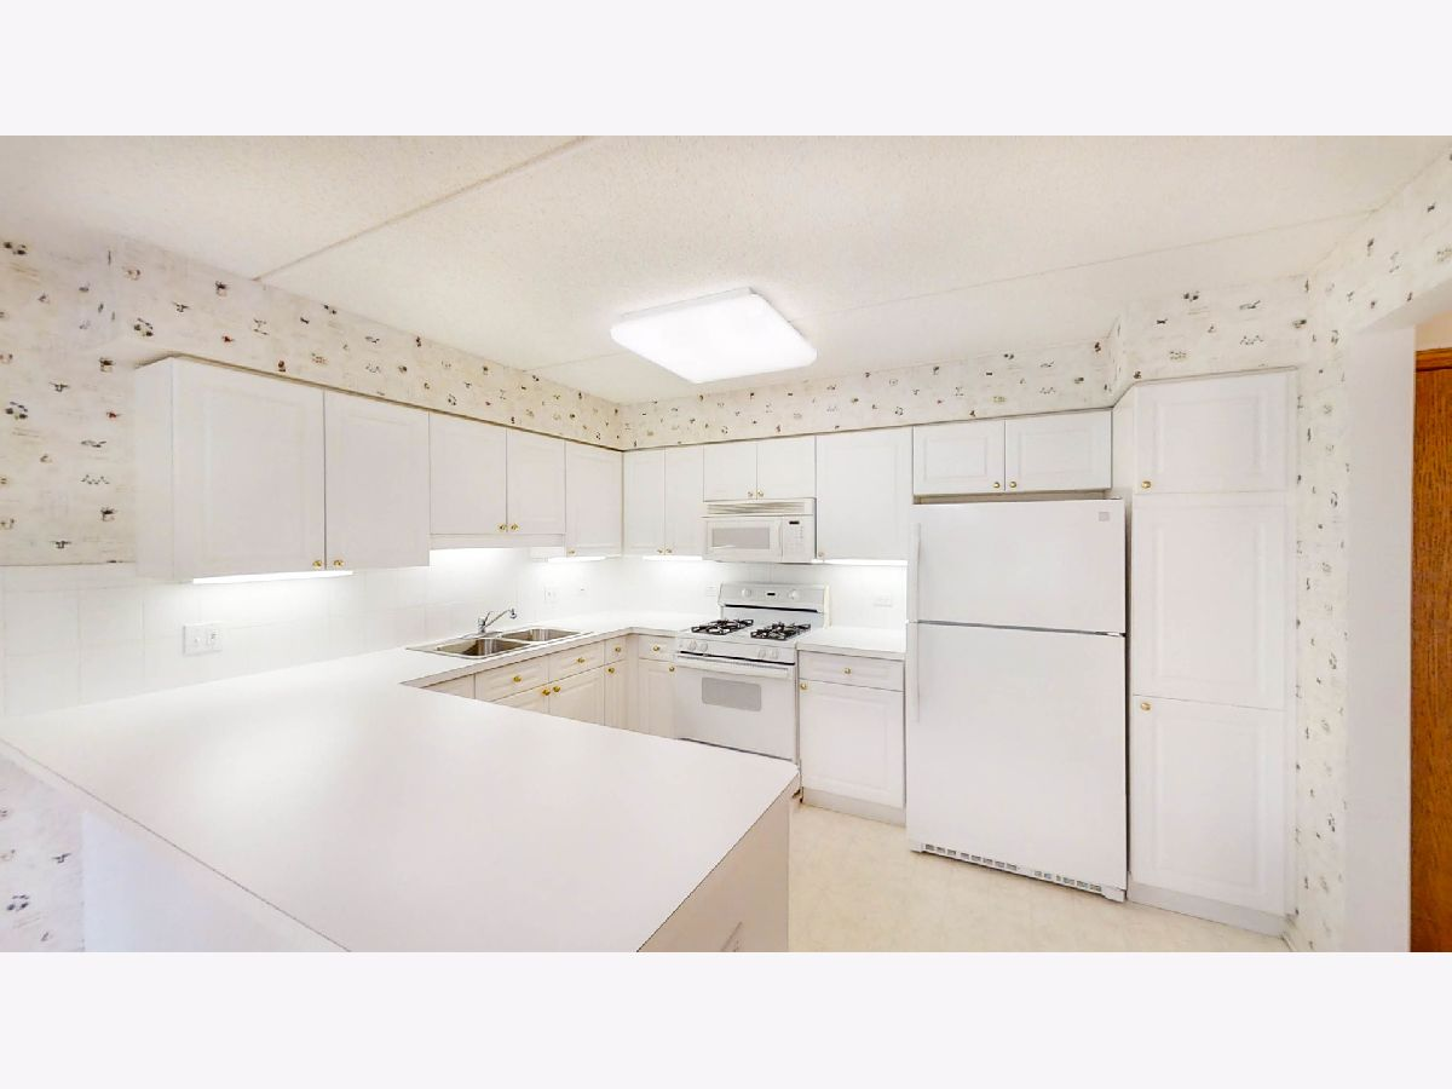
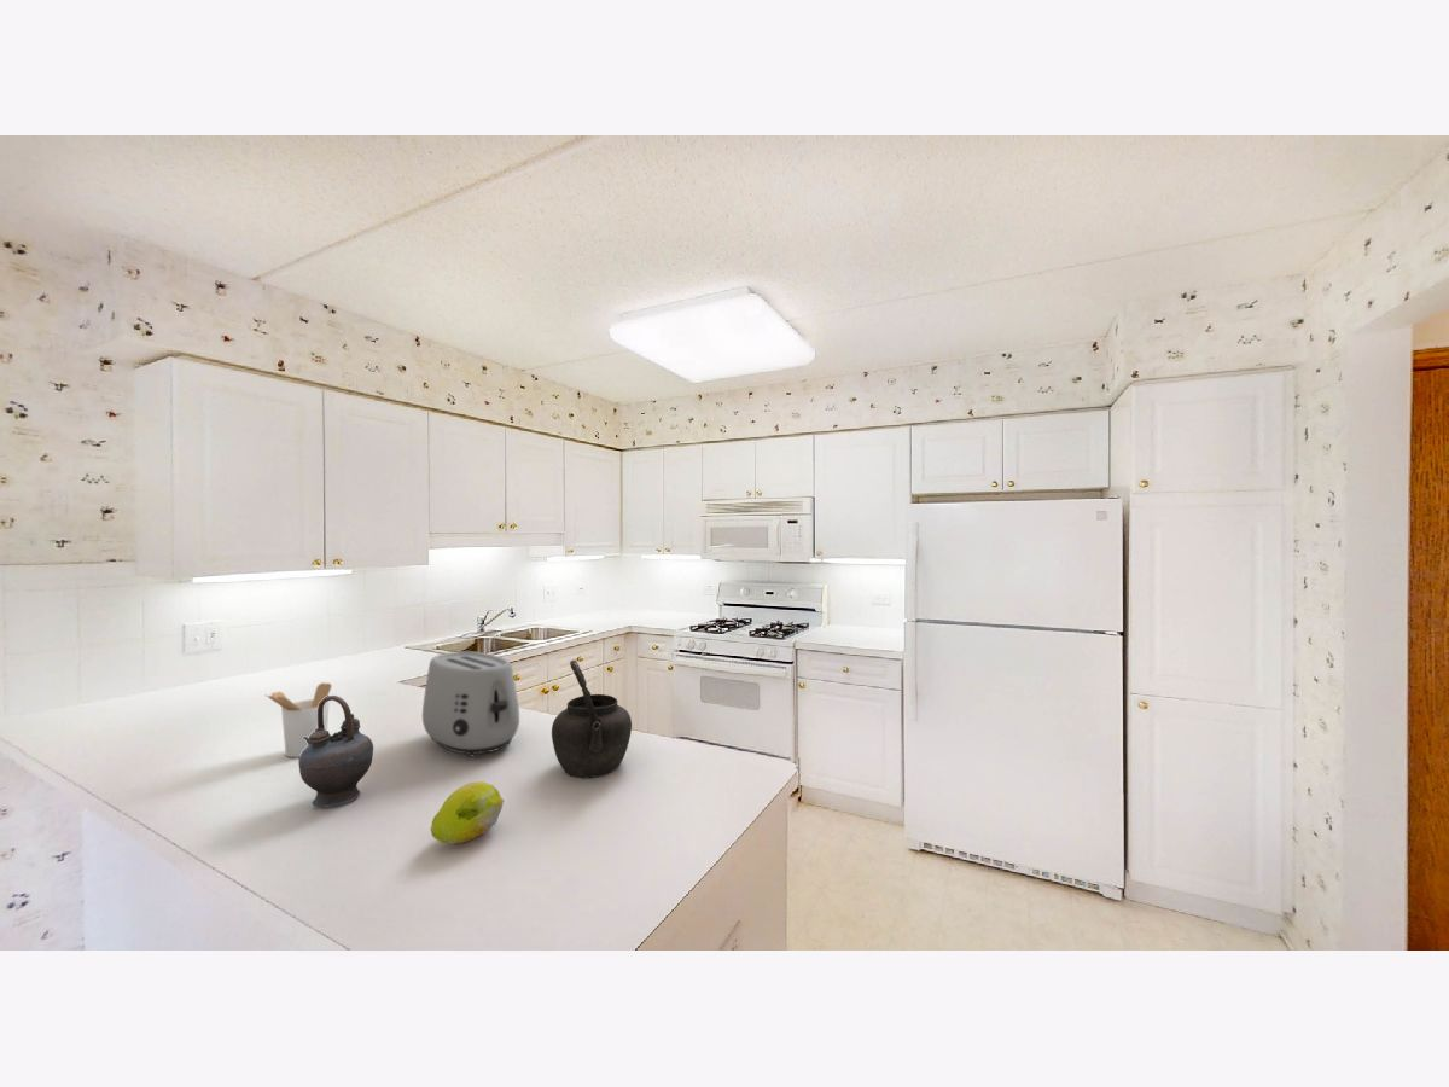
+ teapot (332, 746)
+ fruit (469, 812)
+ toaster (470, 702)
+ kettle (589, 716)
+ utensil holder (297, 720)
